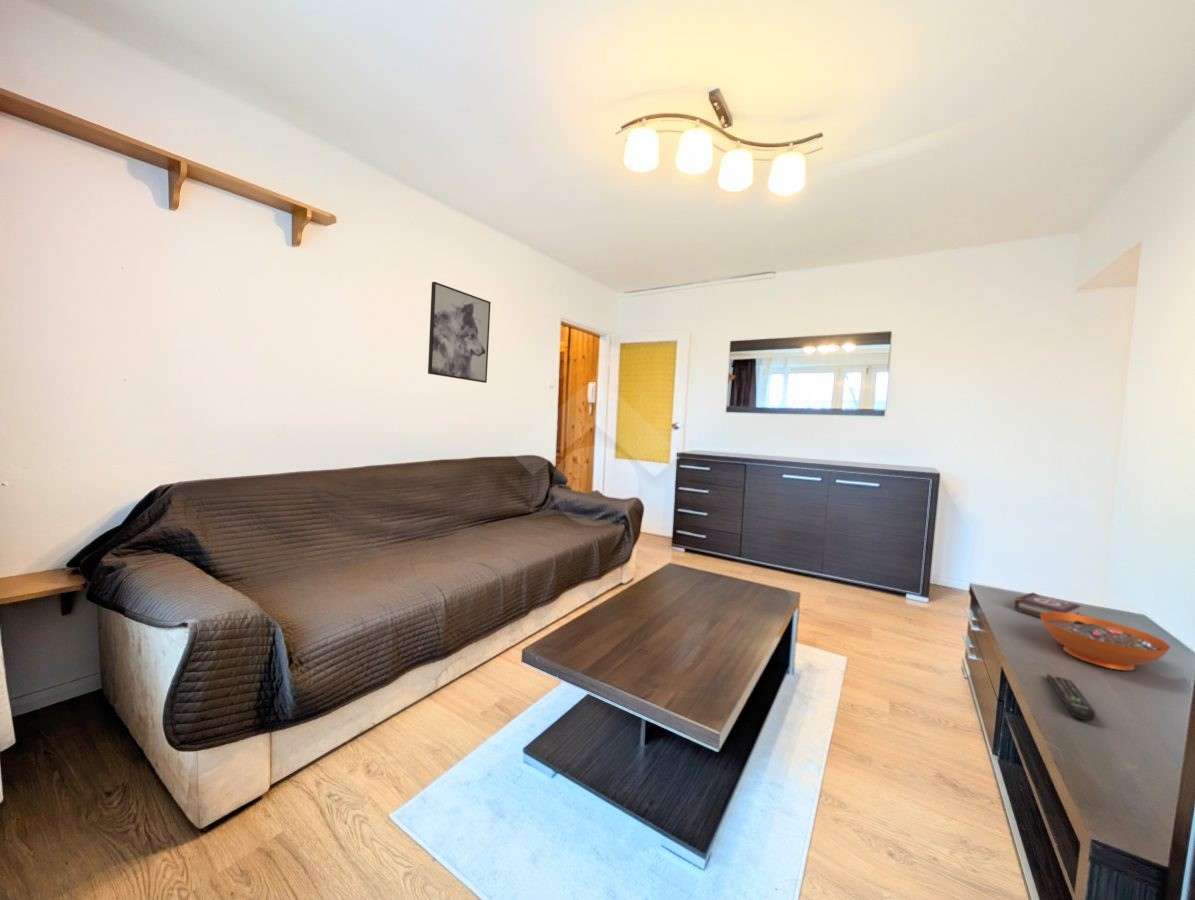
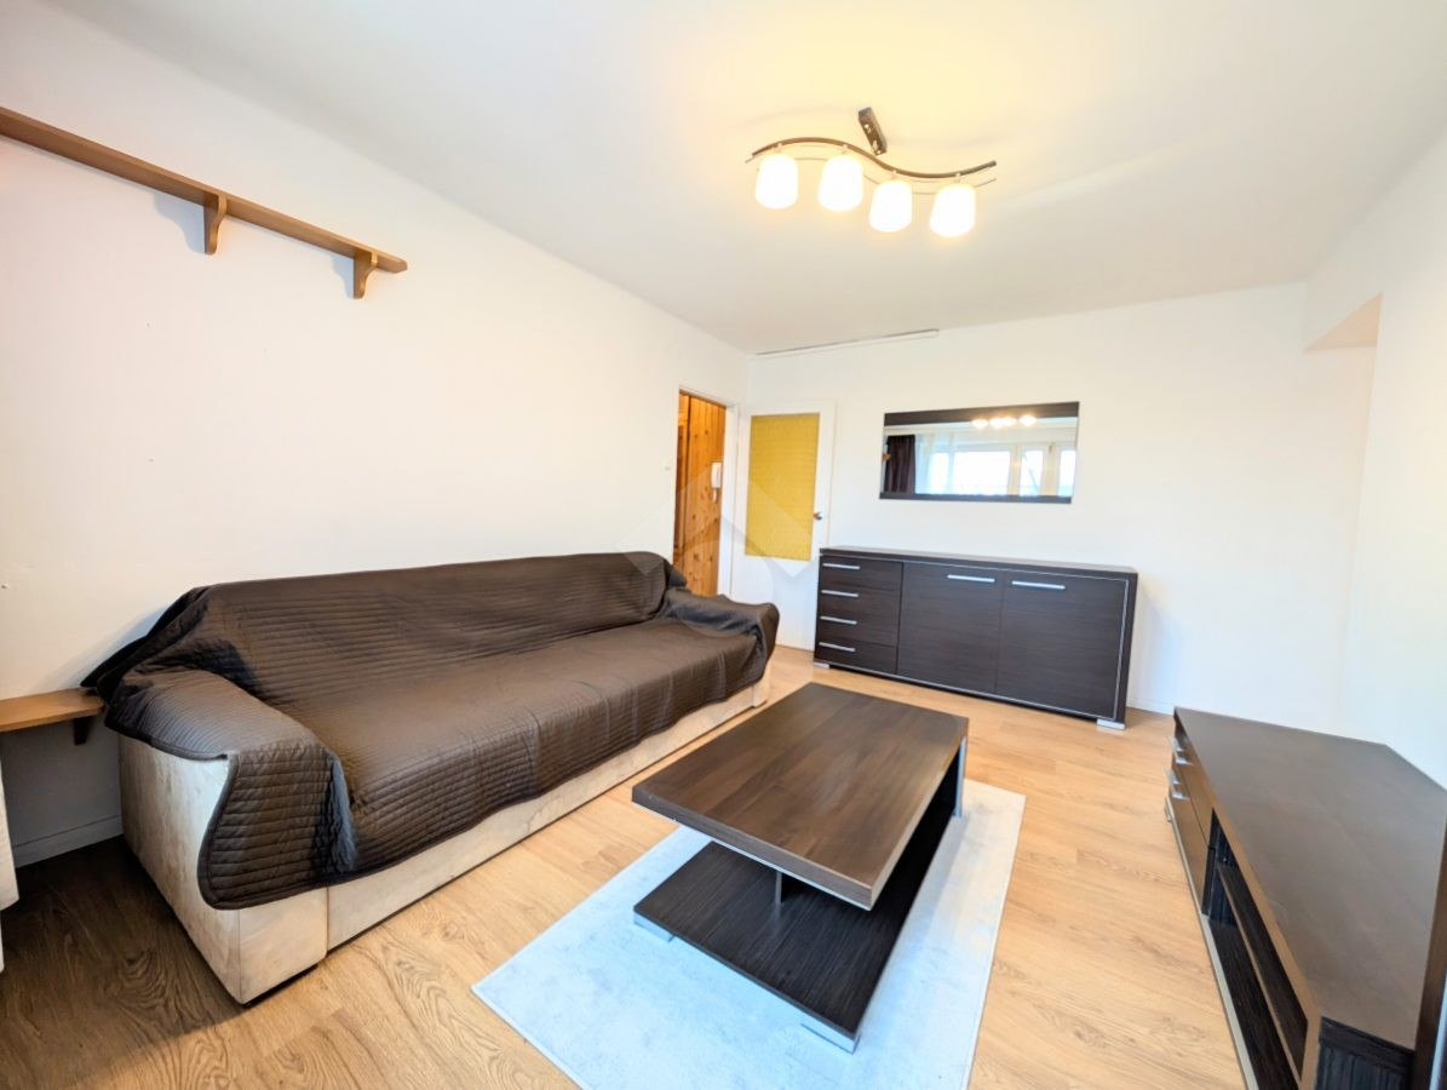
- wall art (461, 335)
- decorative bowl (1099, 643)
- remote control (1068, 694)
- book (1047, 606)
